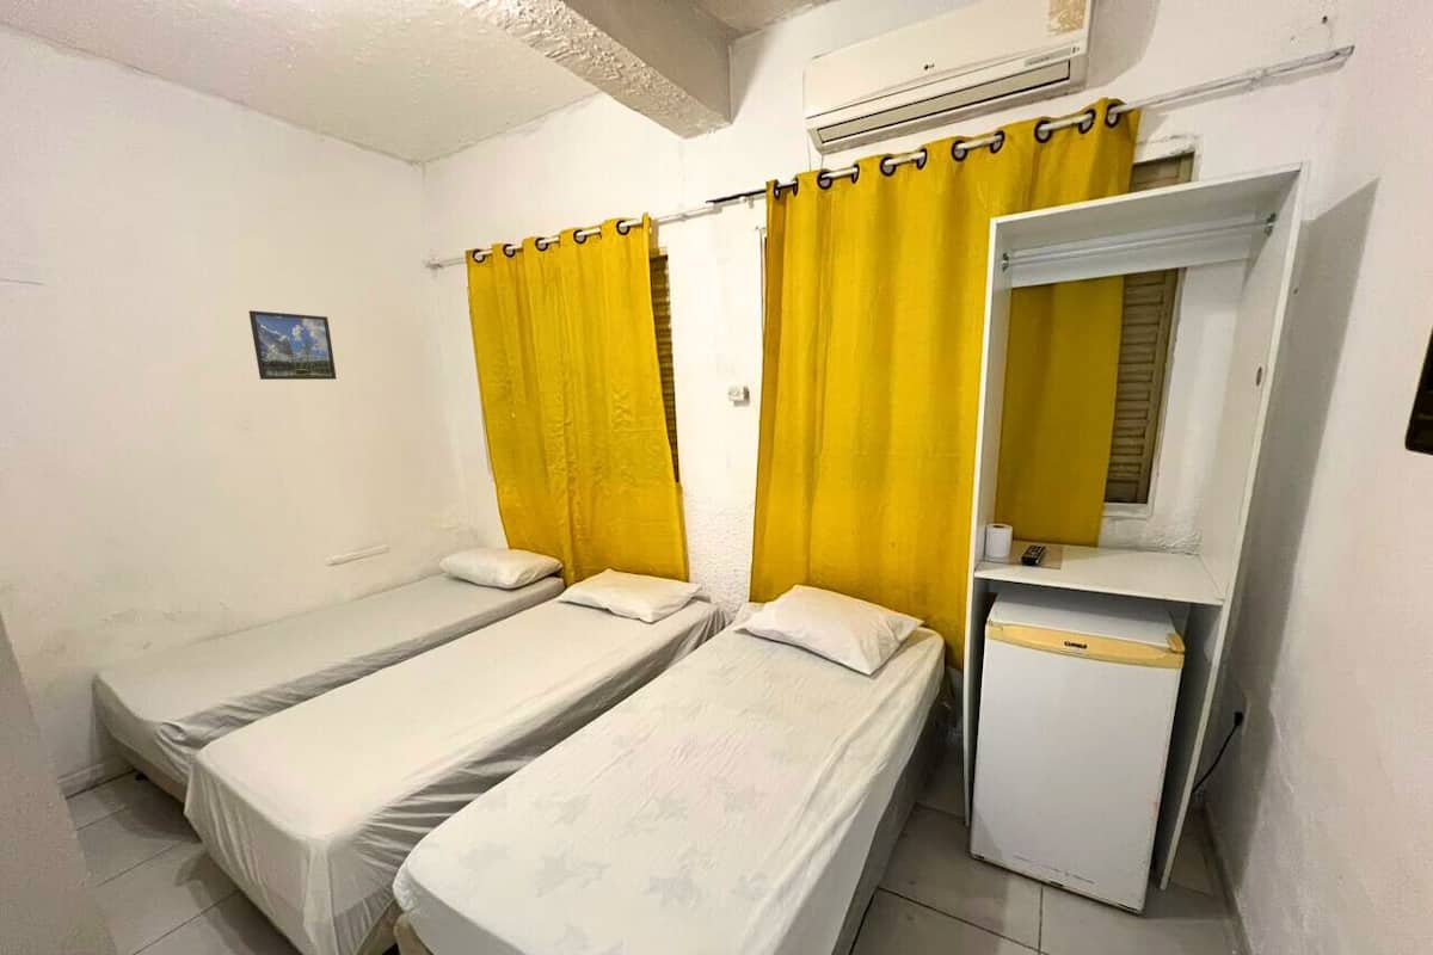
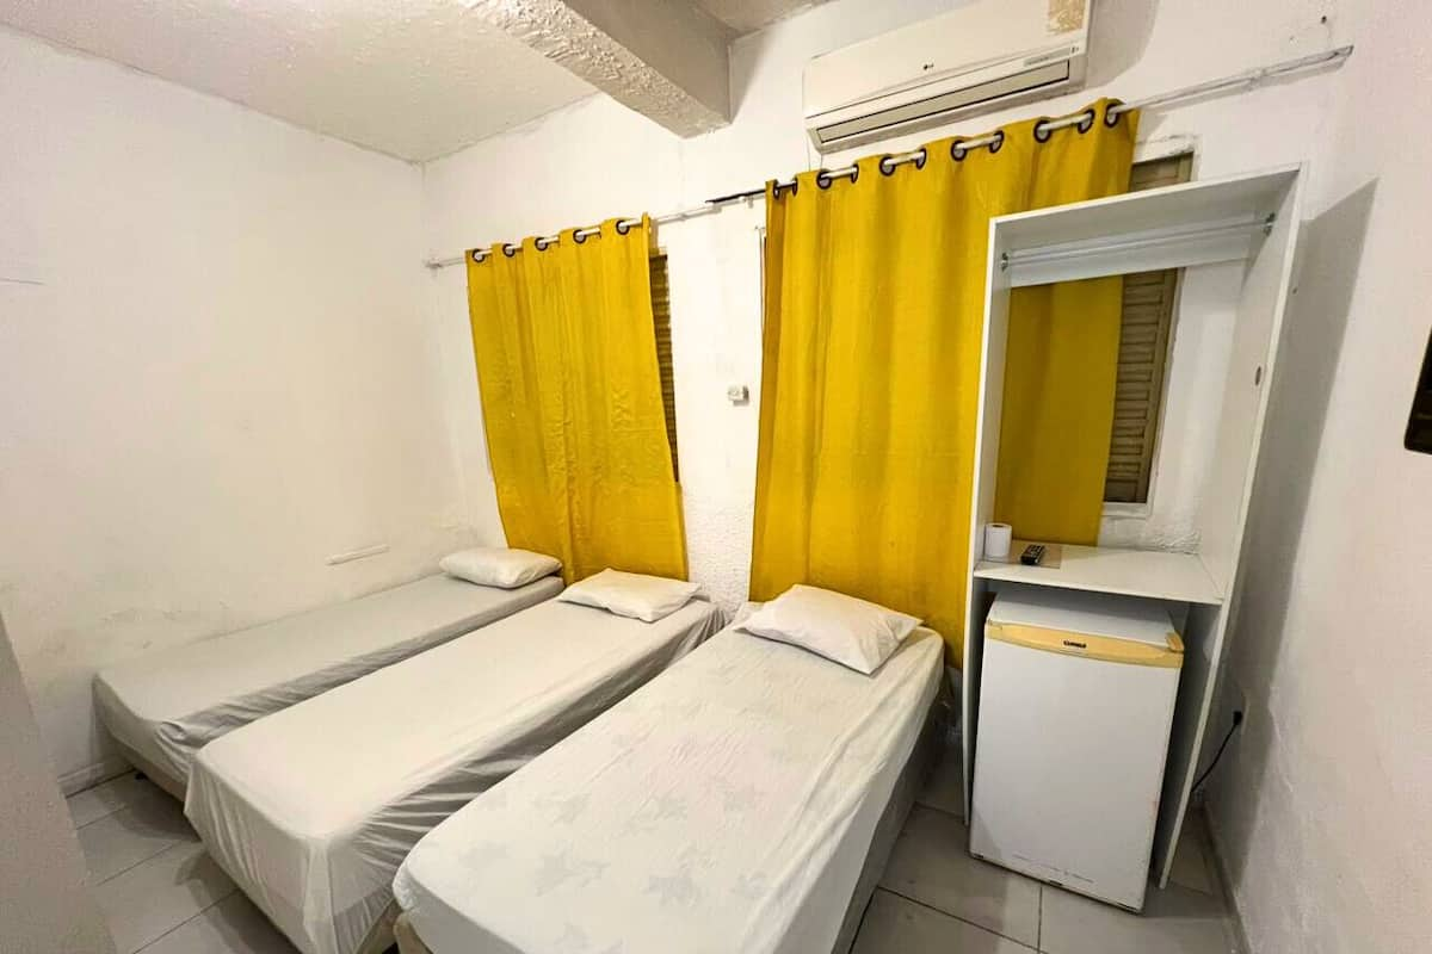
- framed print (295, 346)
